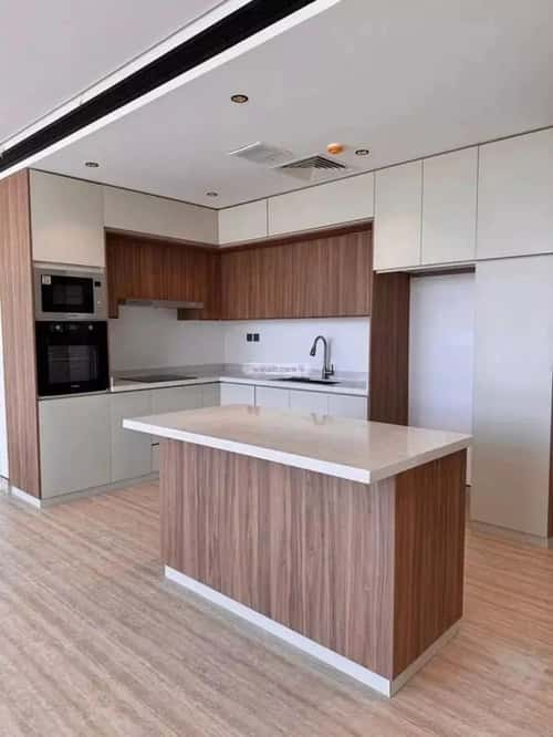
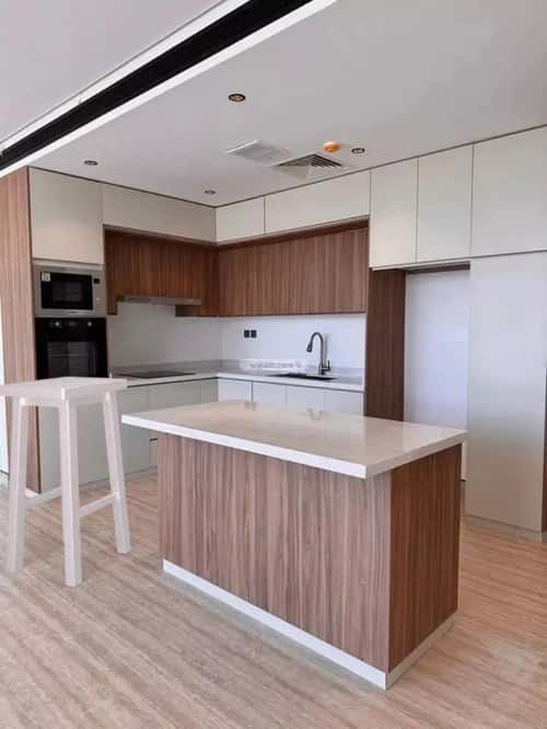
+ bar stool (68, 472)
